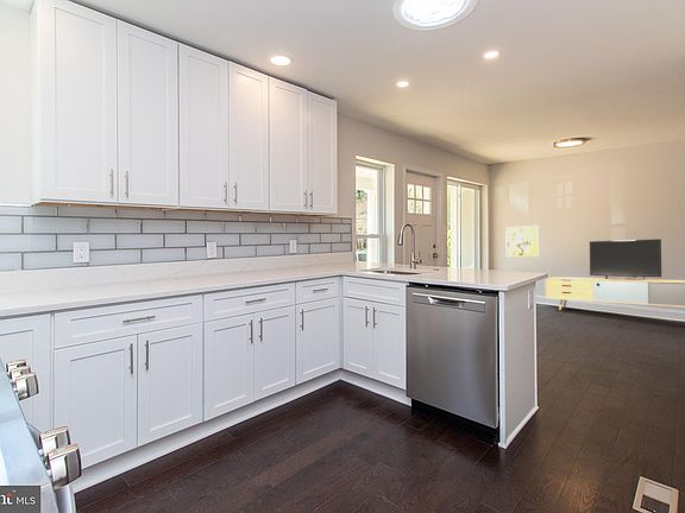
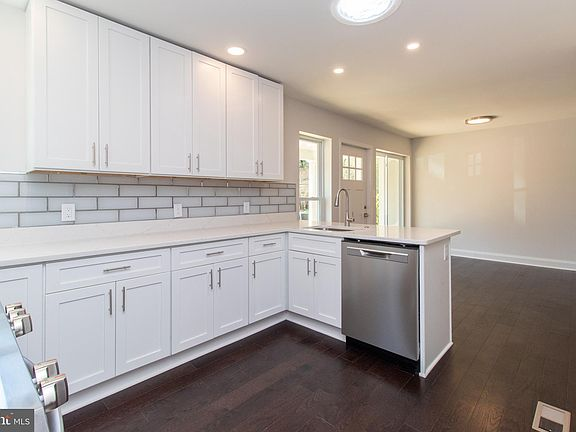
- media console (623, 279)
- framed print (521, 241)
